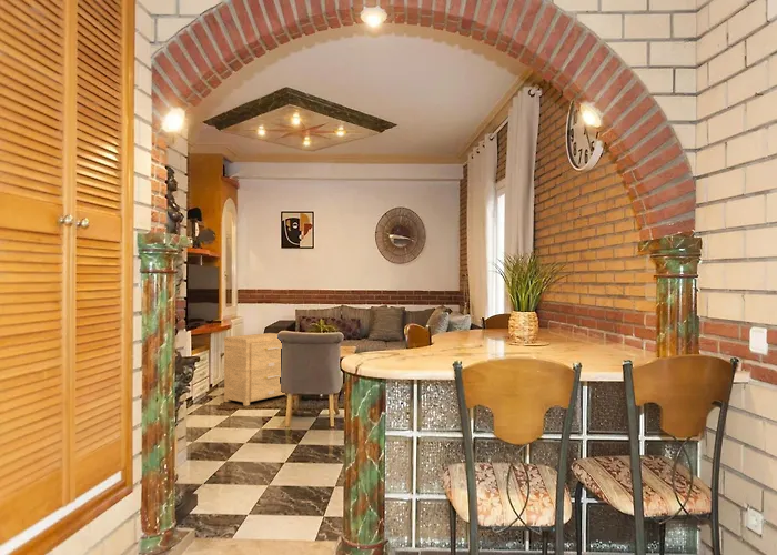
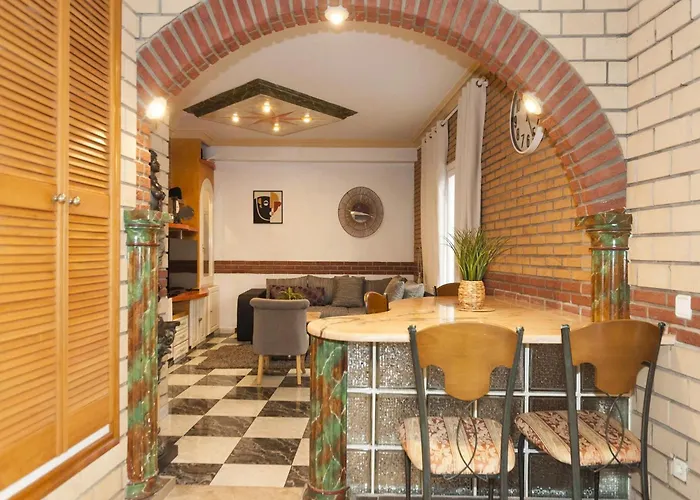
- side table (260, 367)
